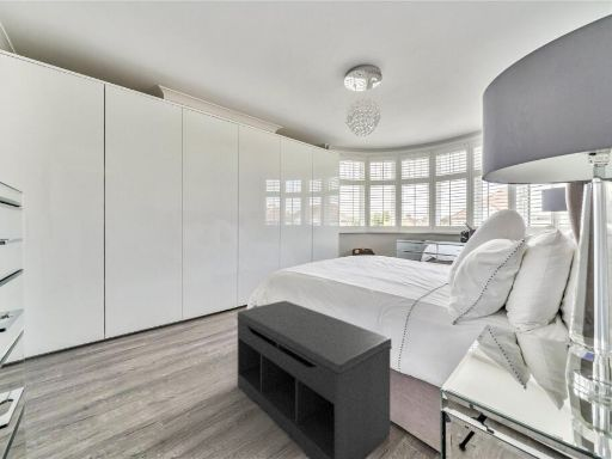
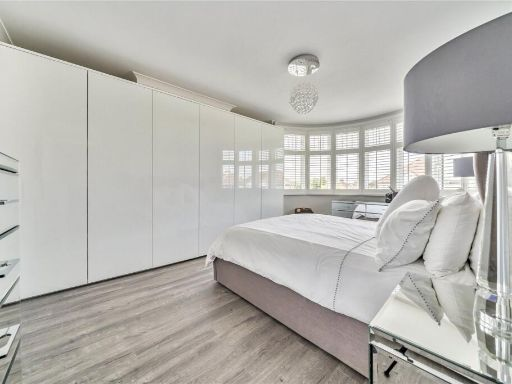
- bench (304, 365)
